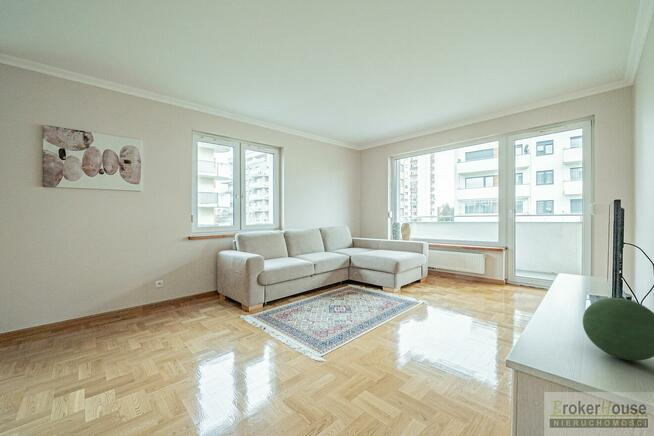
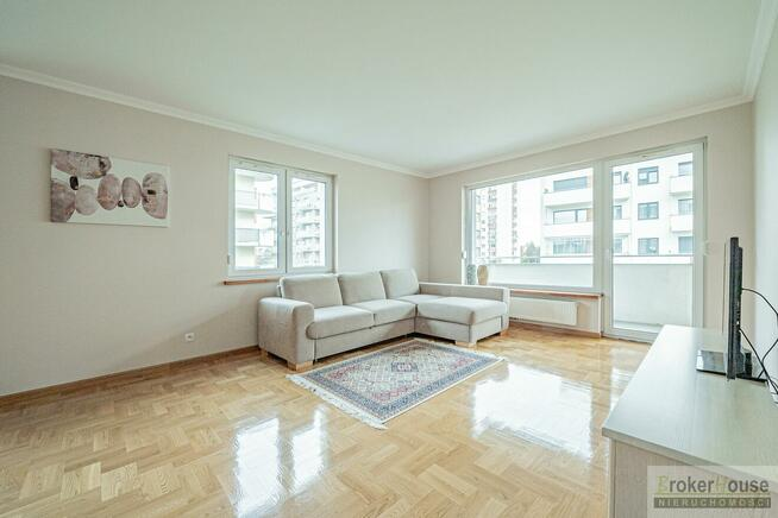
- decorative orb (621, 328)
